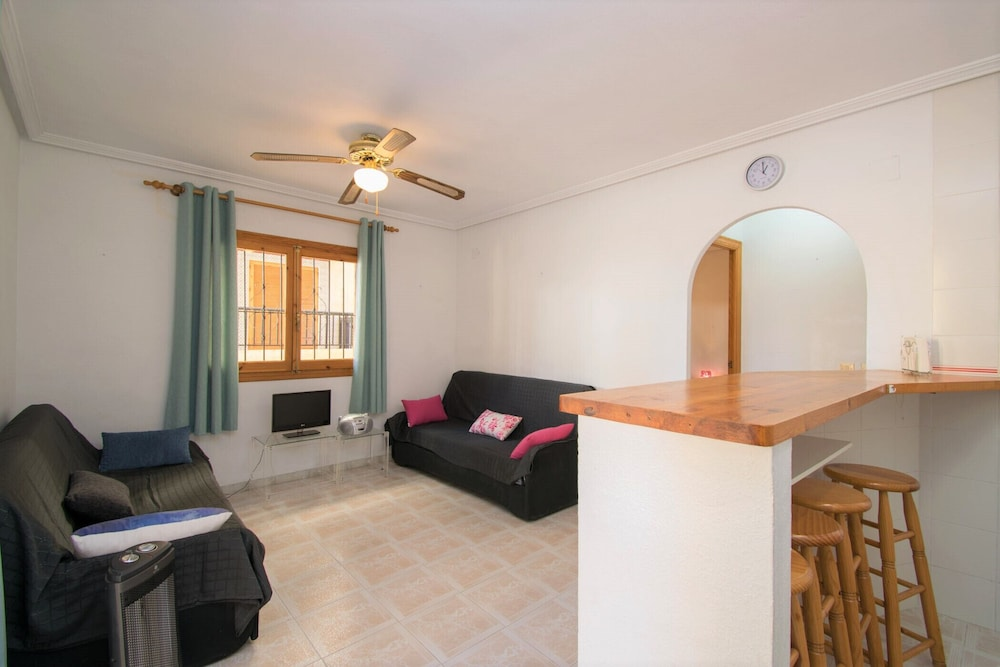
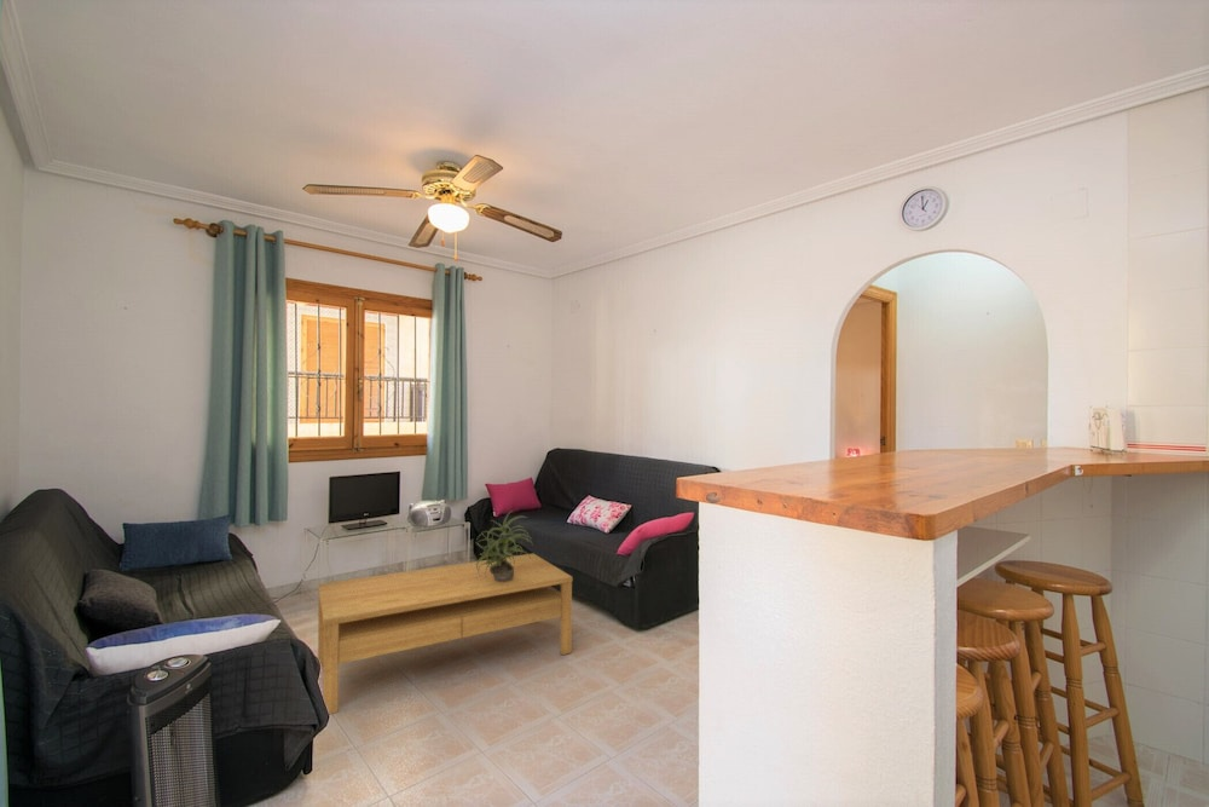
+ potted plant (504, 547)
+ coffee table (447, 618)
